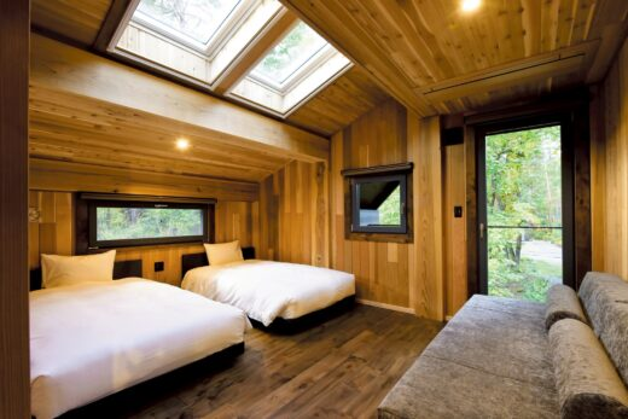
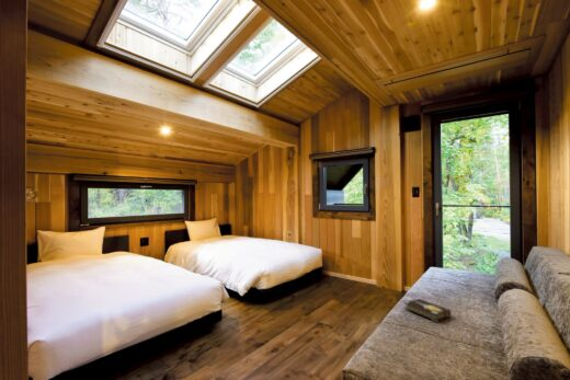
+ hardback book (426, 308)
